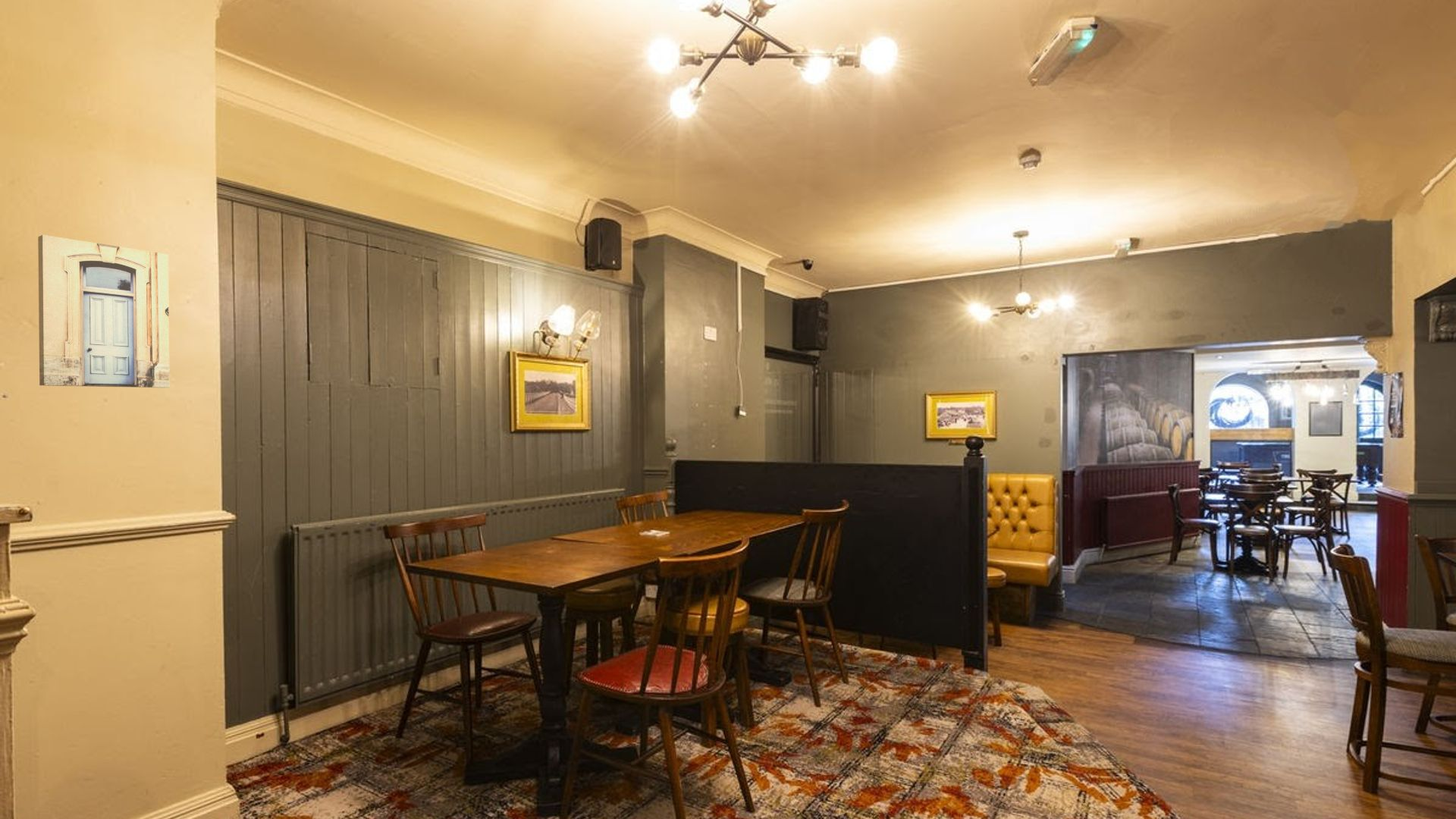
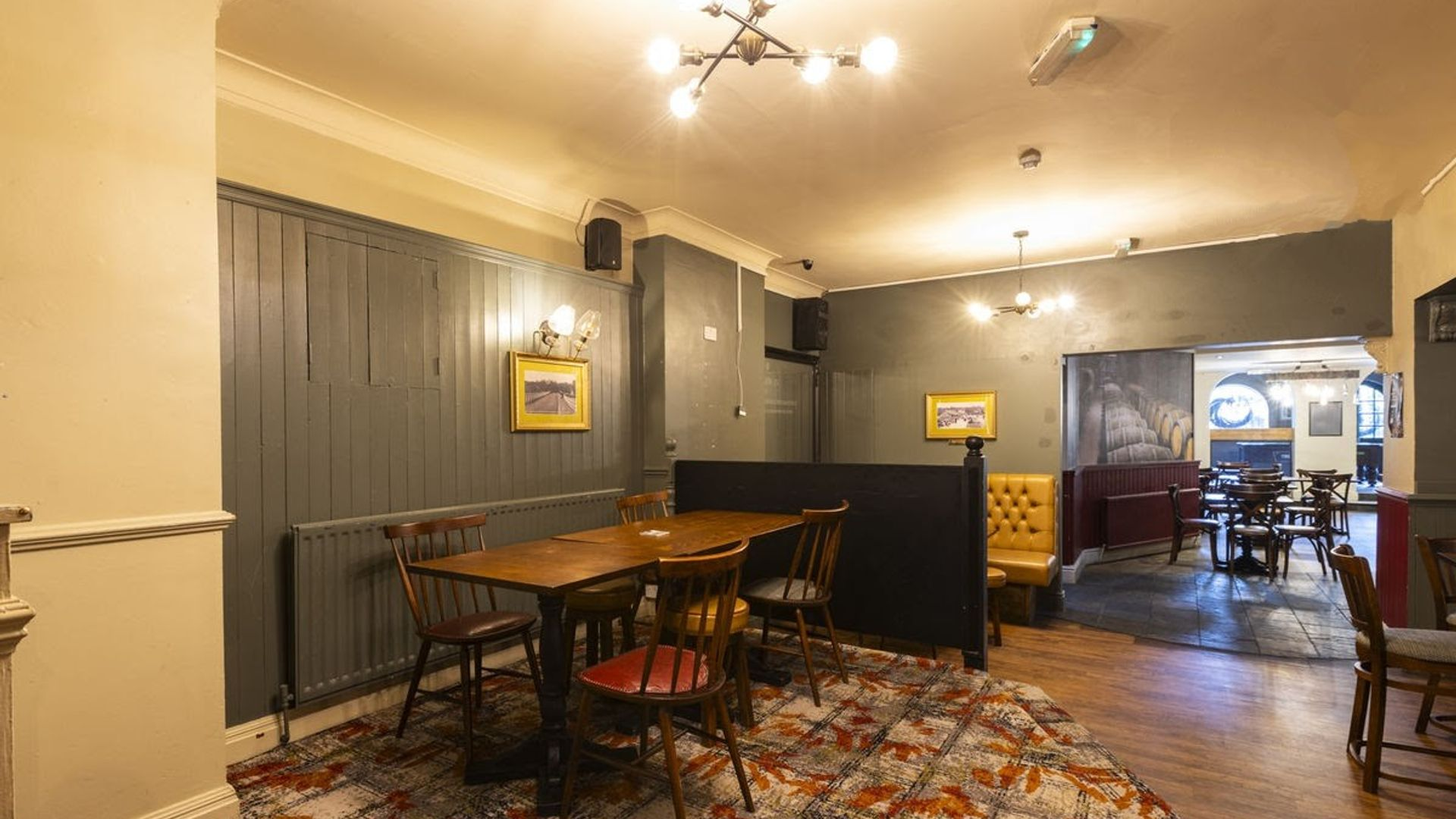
- wall art (107, 316)
